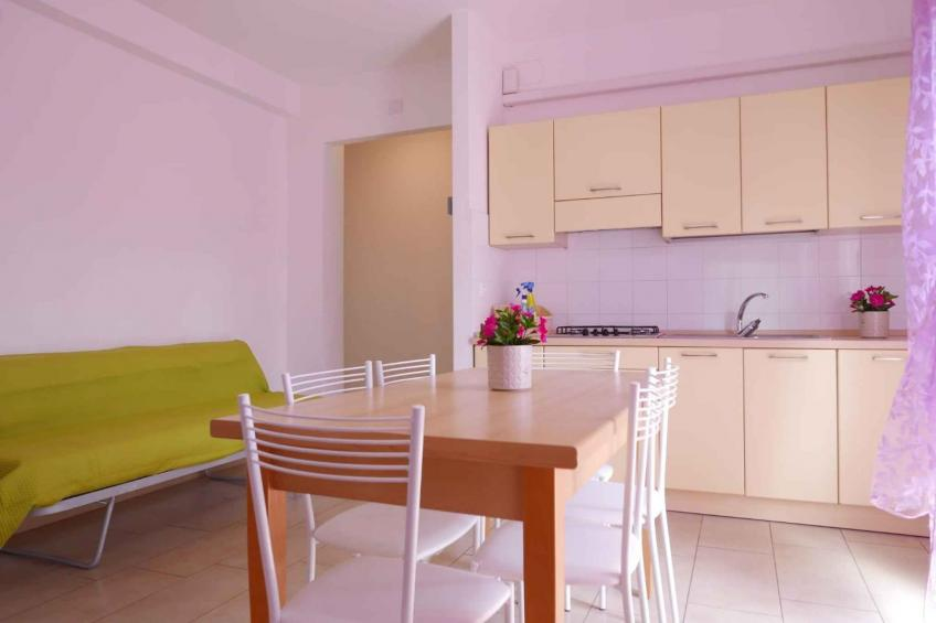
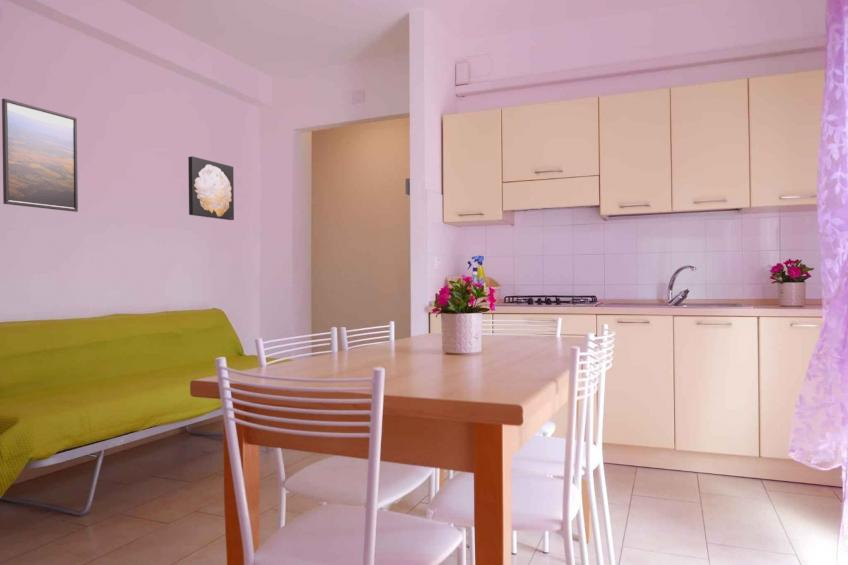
+ wall art (211, 189)
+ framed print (42, 158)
